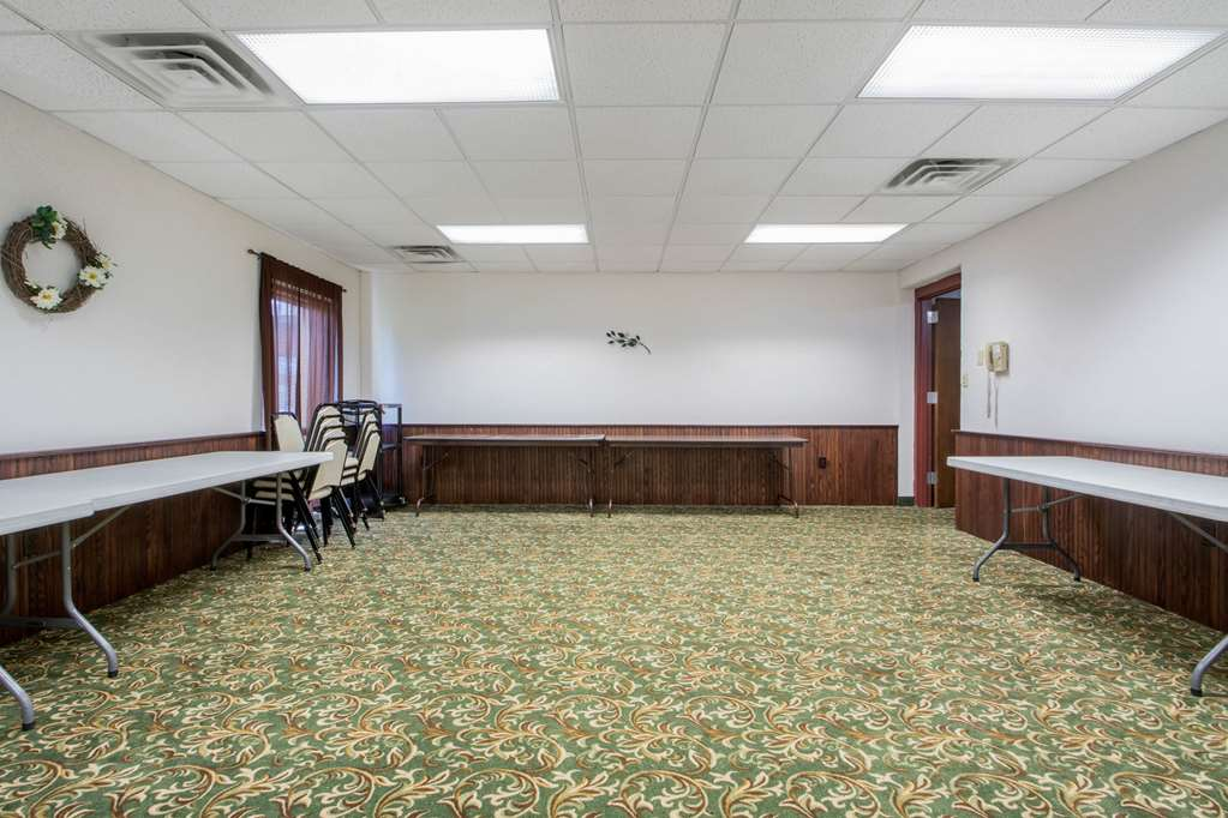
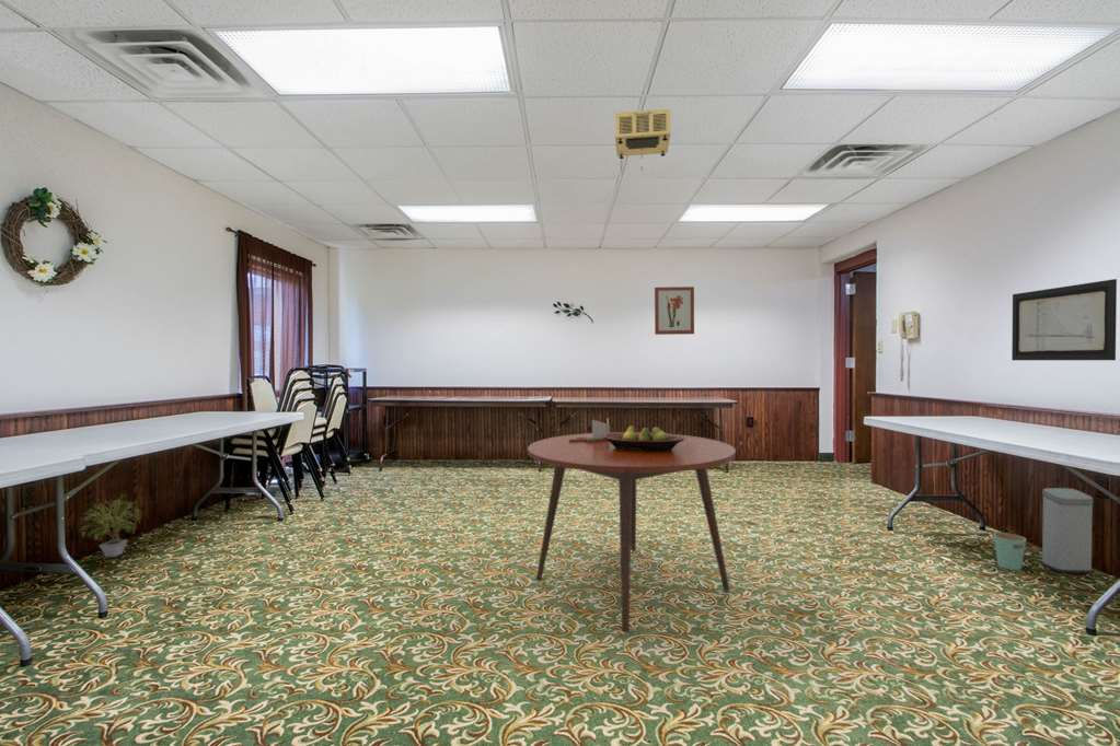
+ wall art (673, 311)
+ fruit bowl (643, 436)
+ potted plant (112, 524)
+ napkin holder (592, 429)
+ wall art (1059, 324)
+ dining table (628, 515)
+ trash can (1043, 528)
+ projector (642, 137)
